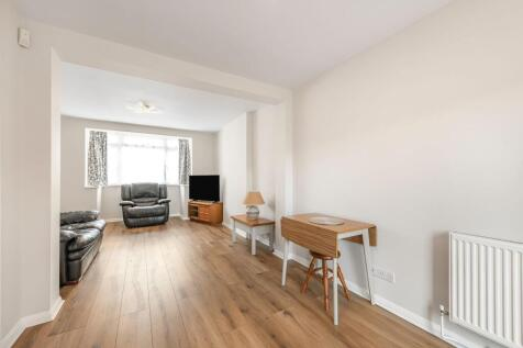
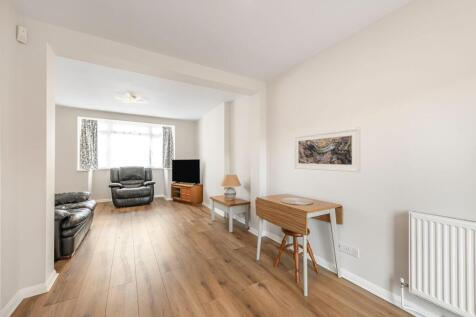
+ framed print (321, 151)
